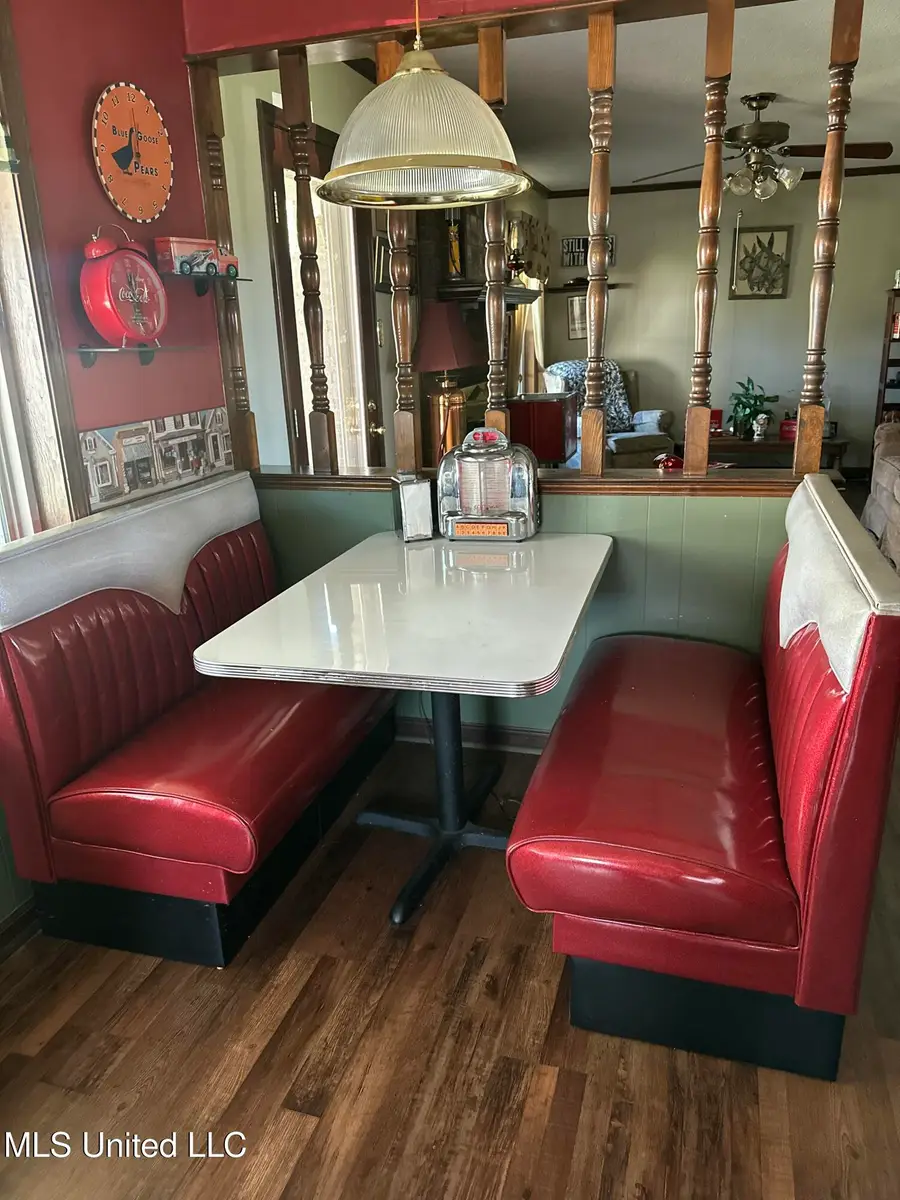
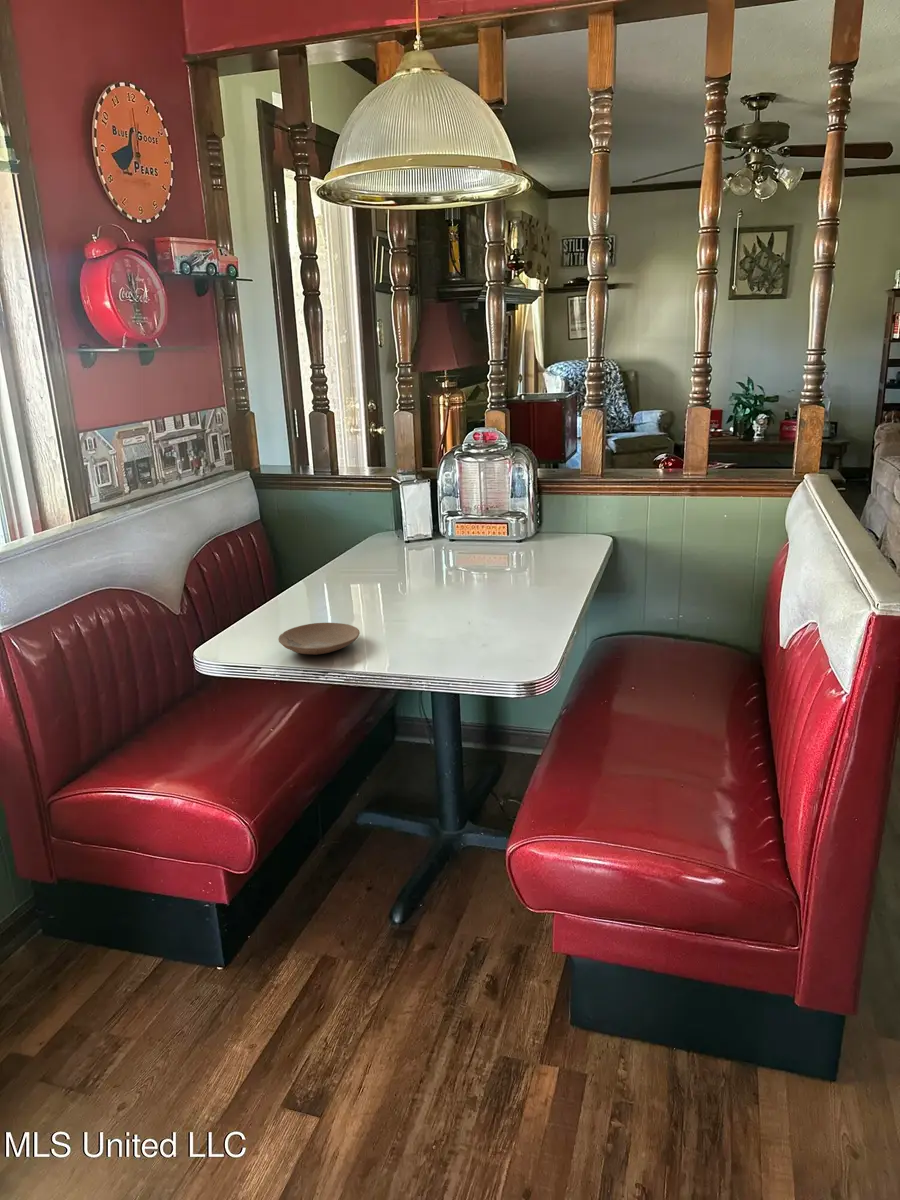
+ plate (319, 640)
